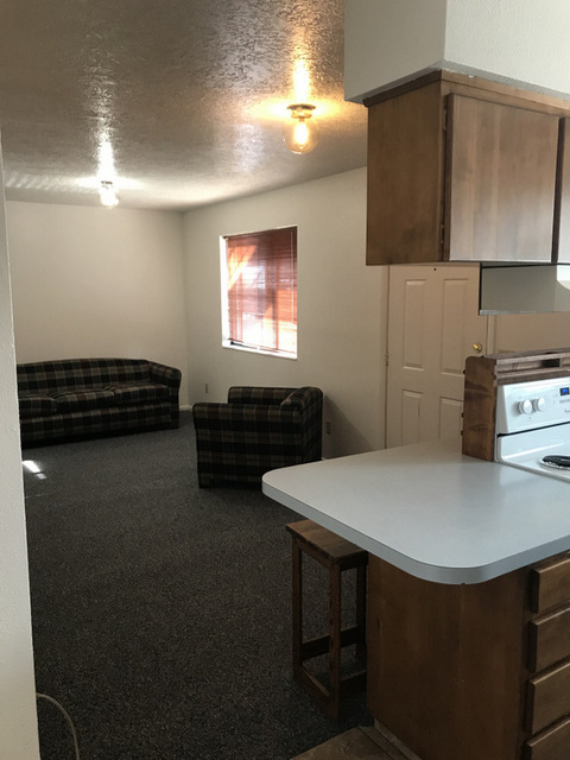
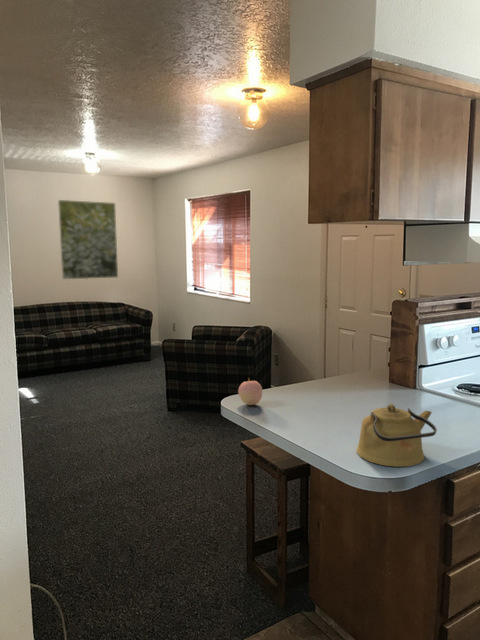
+ kettle (397, 428)
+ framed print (89, 240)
+ apple (250, 391)
